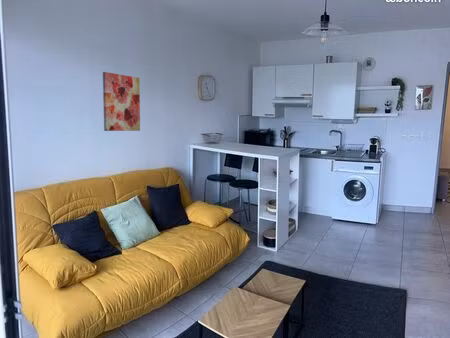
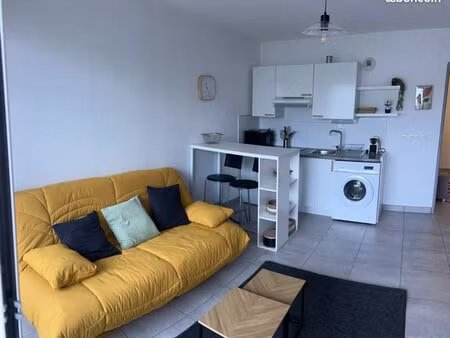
- wall art (122, 103)
